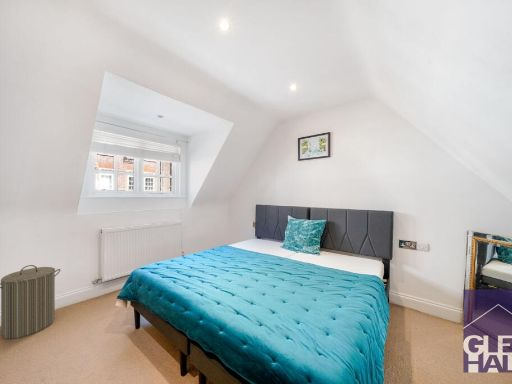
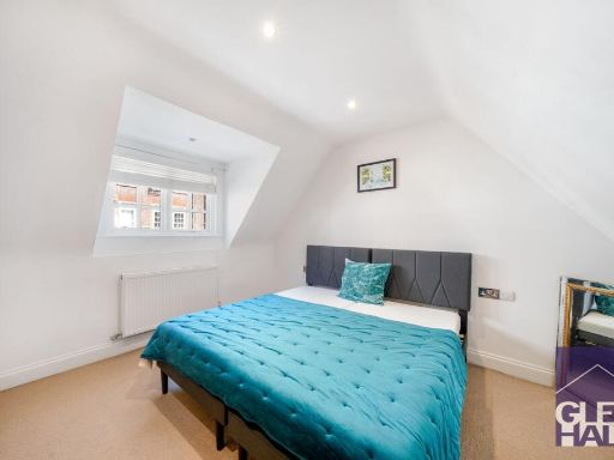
- laundry hamper (29, 295)
